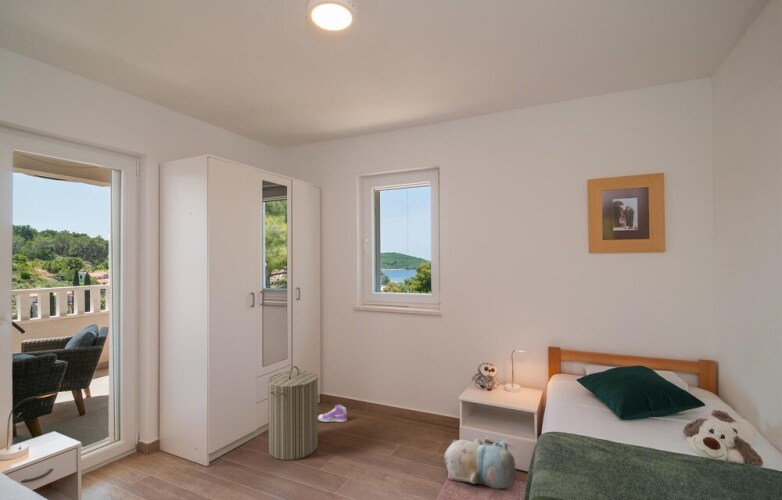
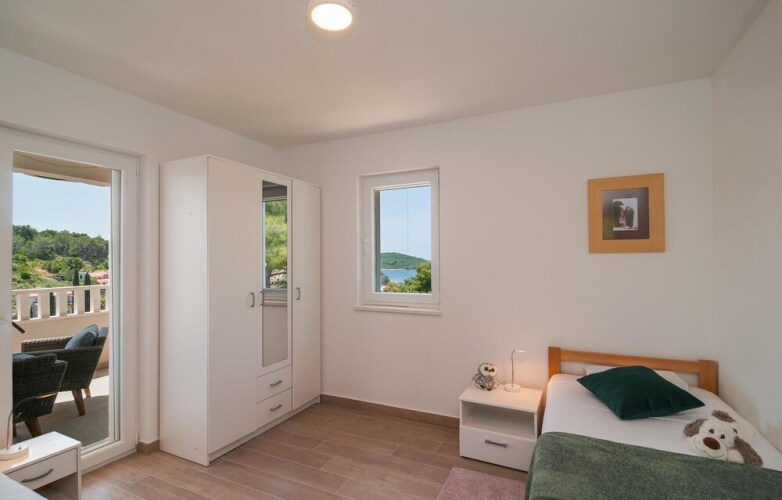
- plush toy (478, 460)
- sneaker (332, 412)
- laundry hamper (293, 407)
